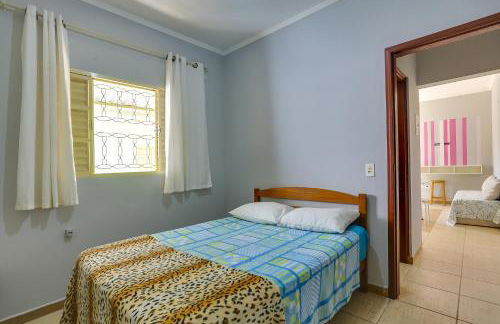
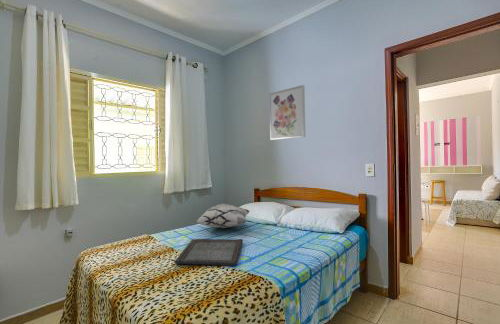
+ wall art (286, 114)
+ serving tray (211, 250)
+ decorative pillow (225, 215)
